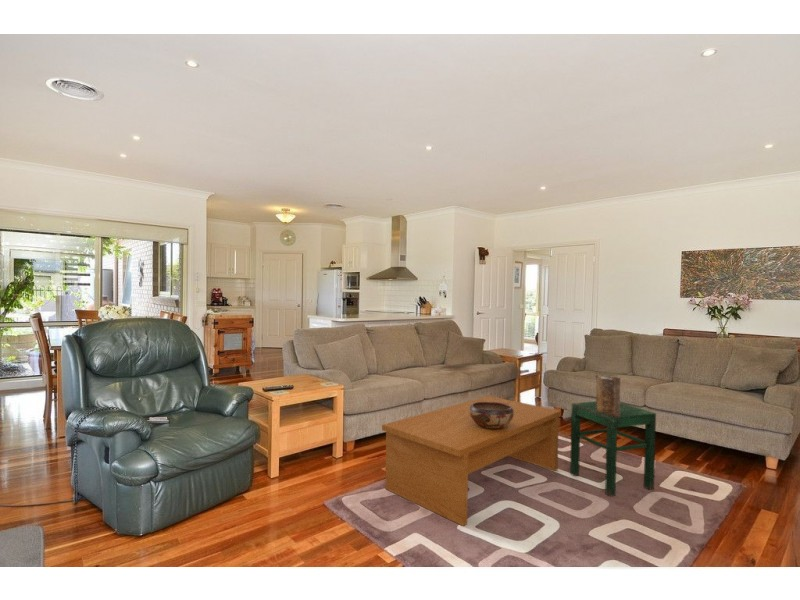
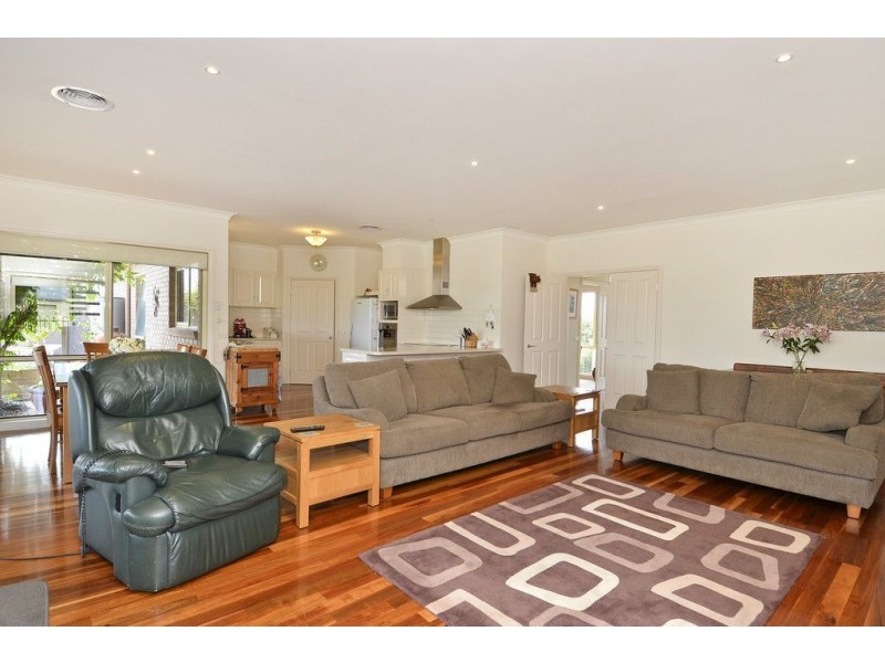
- book (607, 394)
- coffee table (477, 448)
- stool (611, 444)
- decorative bowl (491, 415)
